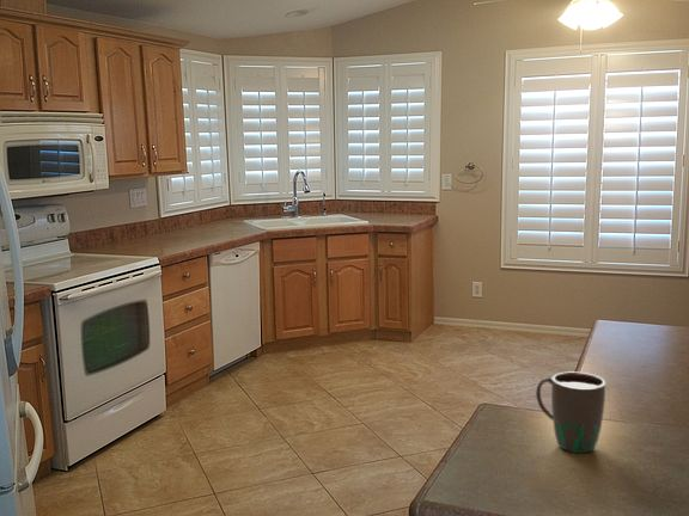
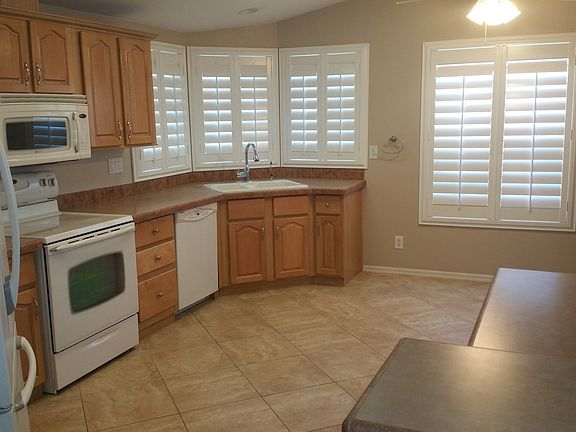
- mug (567, 410)
